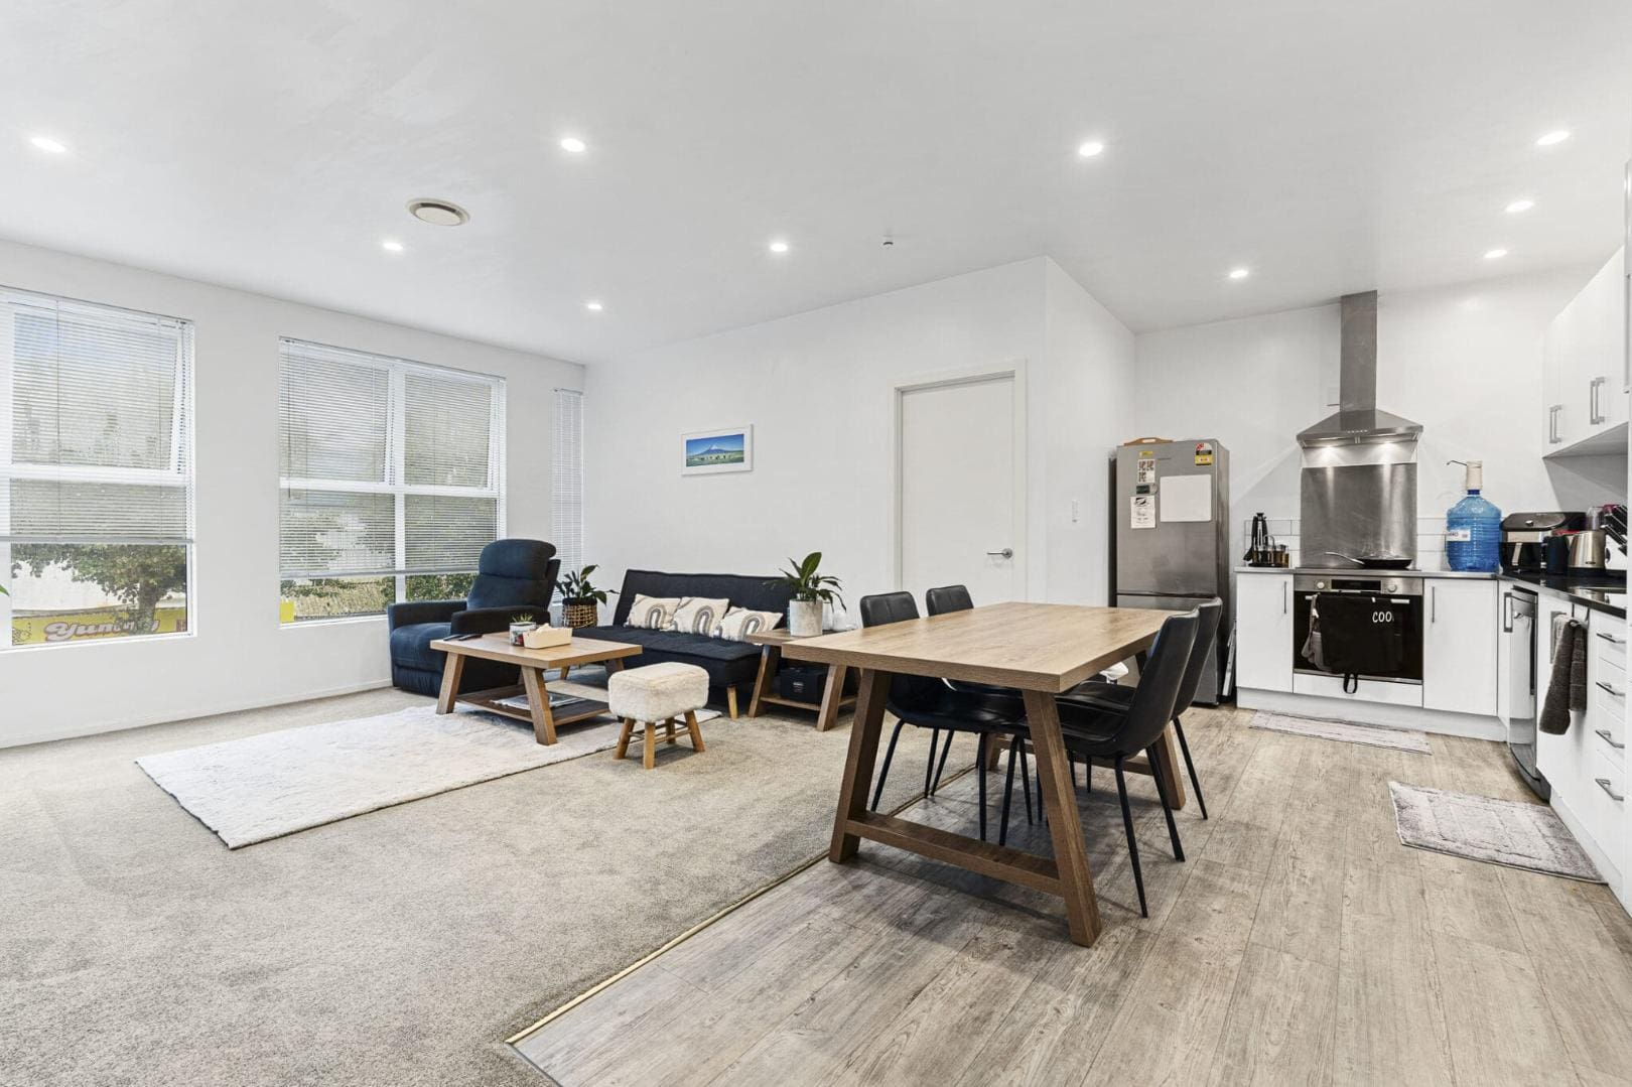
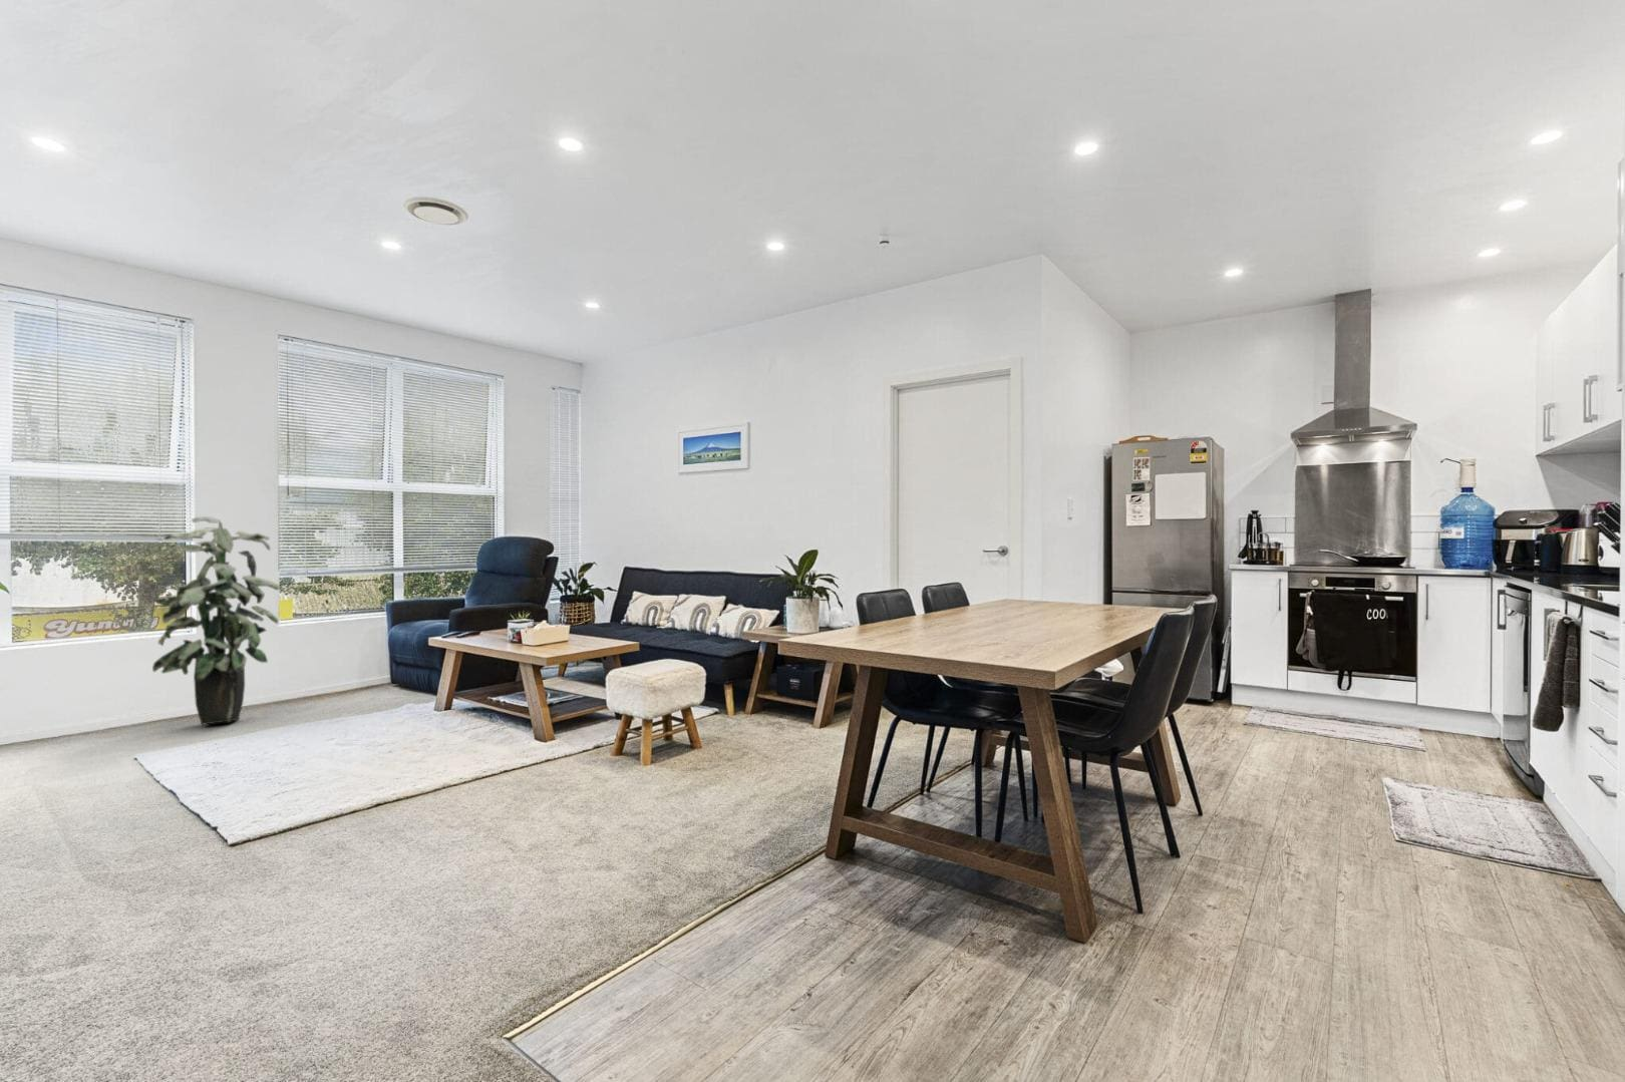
+ indoor plant (214, 619)
